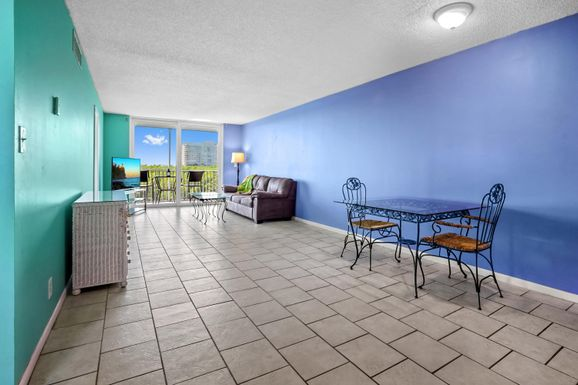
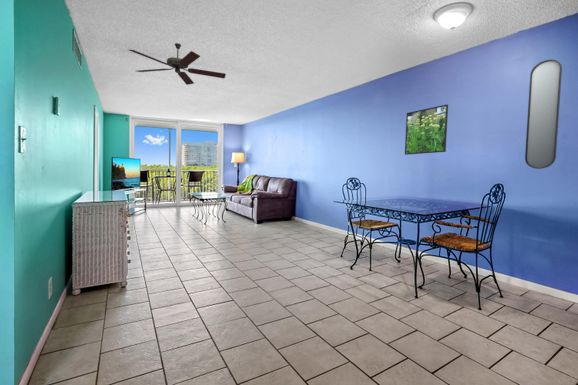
+ home mirror (542, 115)
+ ceiling fan (181, 59)
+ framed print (425, 131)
